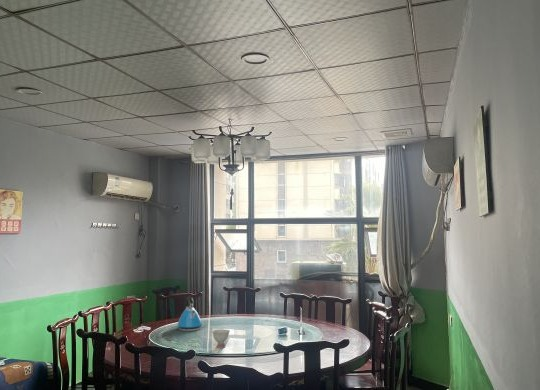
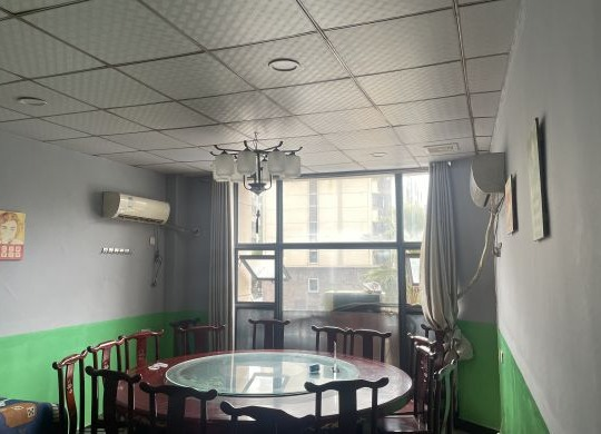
- teacup (221, 338)
- kettle (189, 312)
